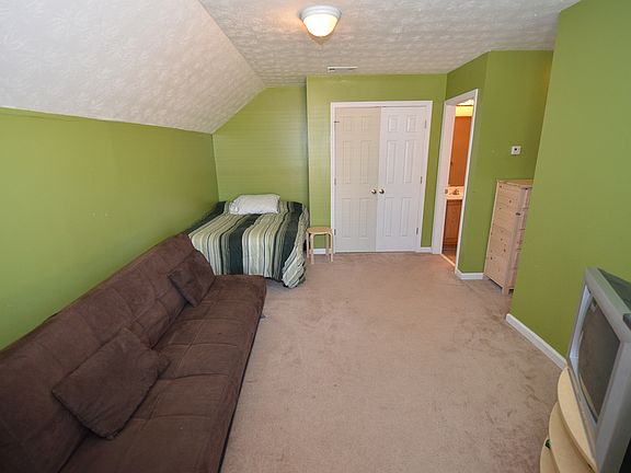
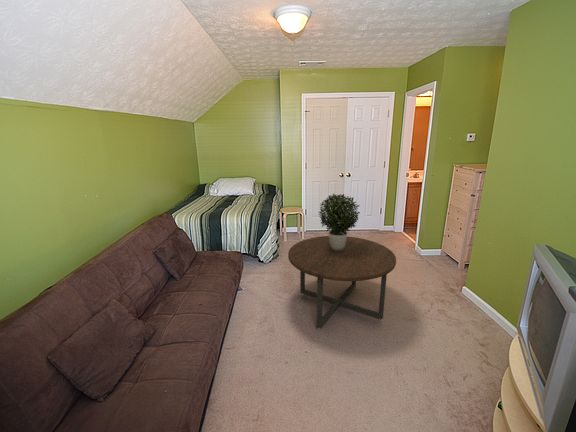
+ potted plant (337, 222)
+ coffee table (339, 280)
